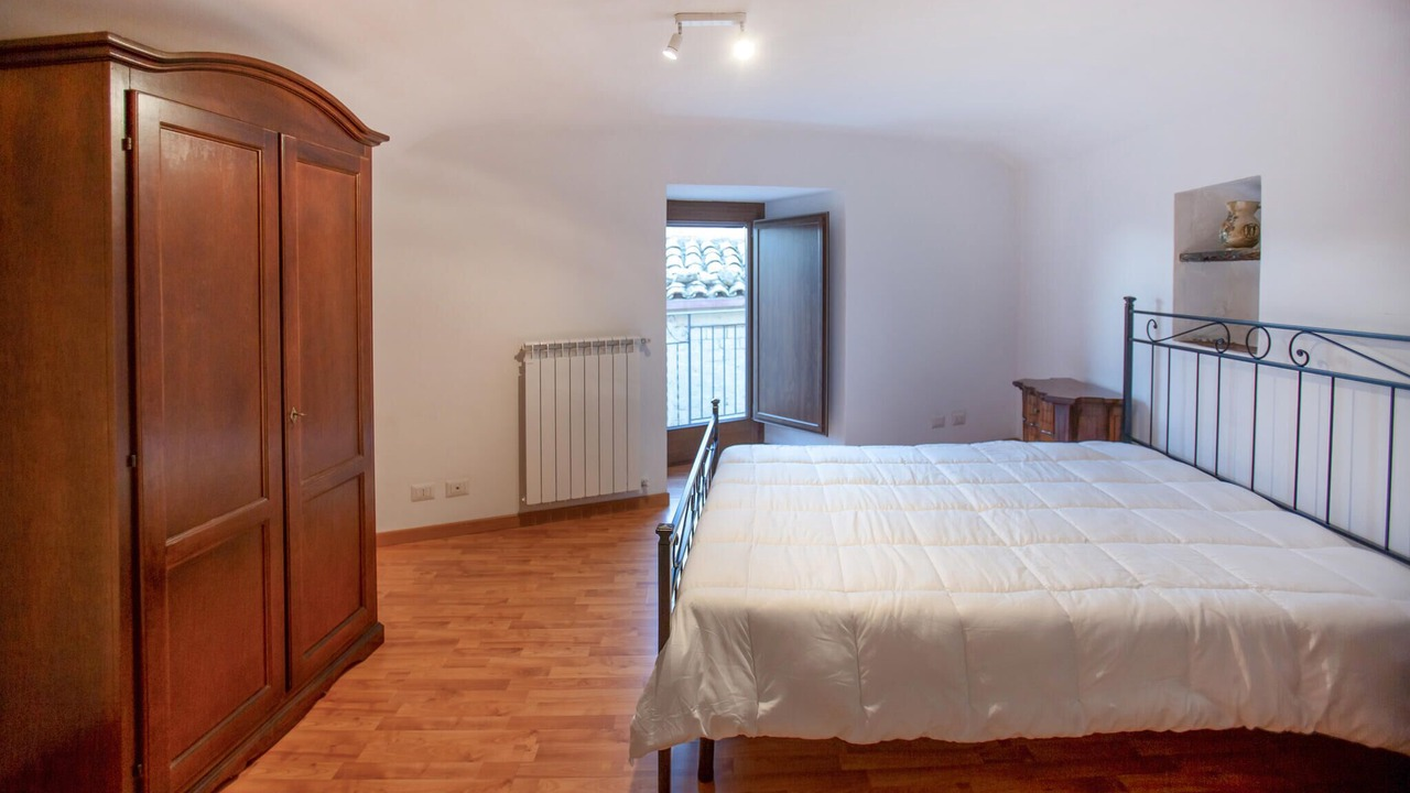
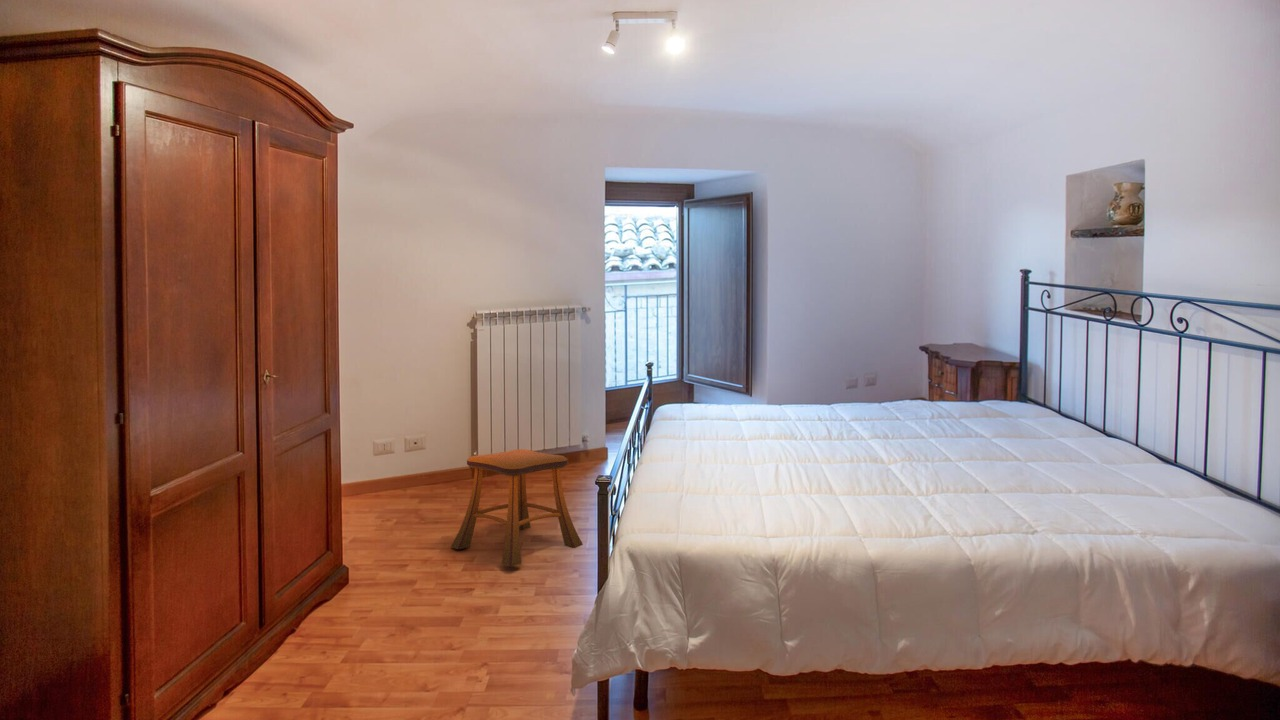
+ stool (517, 501)
